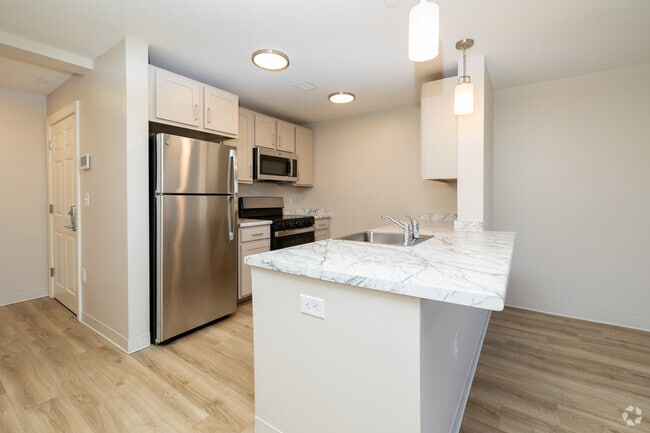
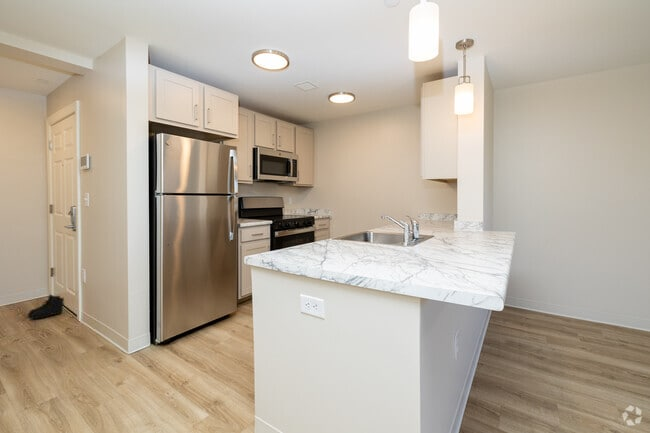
+ boots (46, 305)
